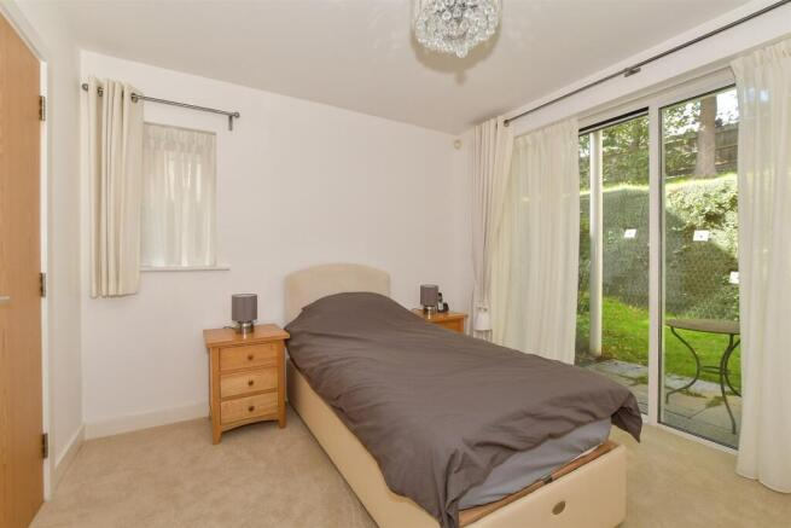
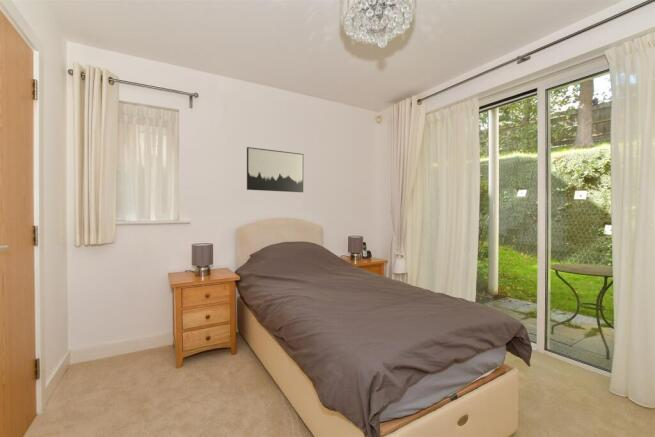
+ wall art (276, 170)
